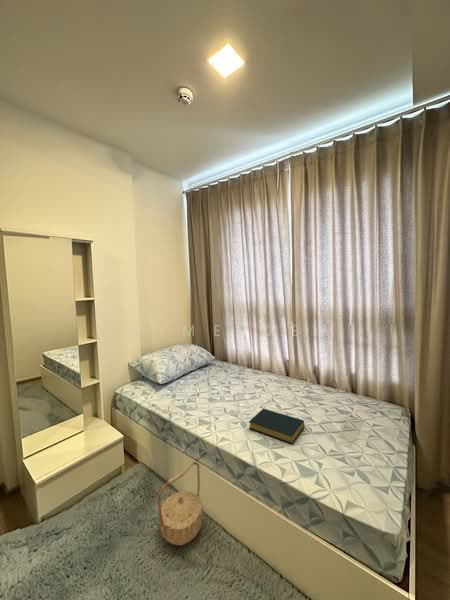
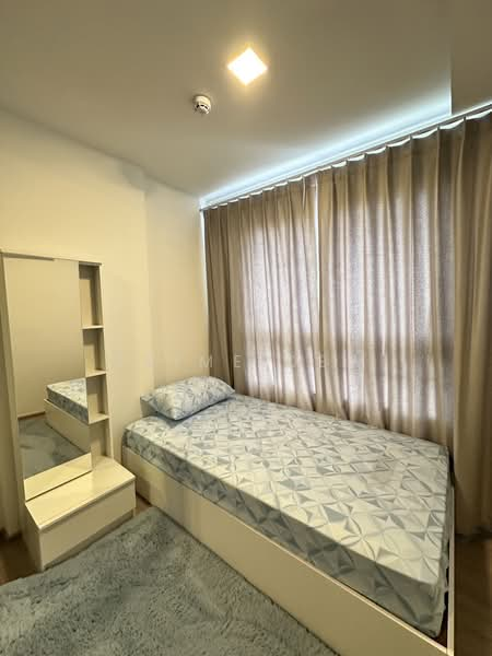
- basket (181, 501)
- hardback book (276, 424)
